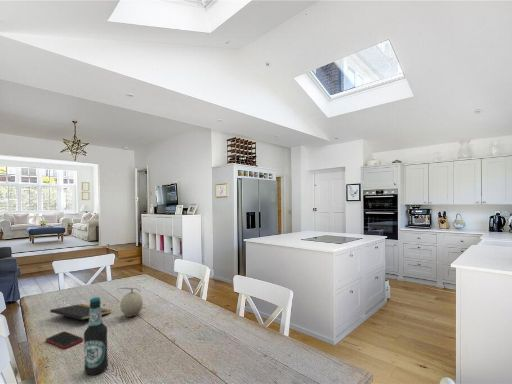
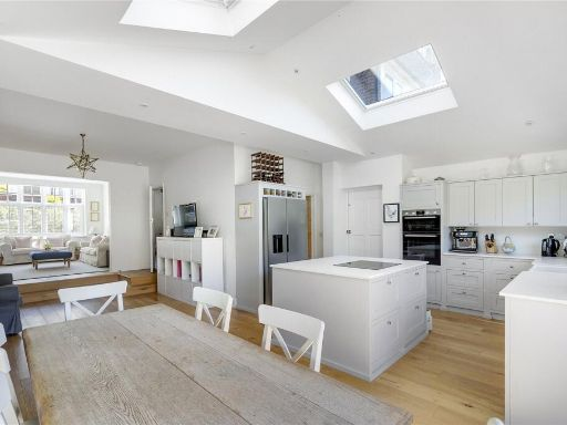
- bottle (95, 334)
- cell phone (64, 339)
- fruit (132, 300)
- notepad (81, 311)
